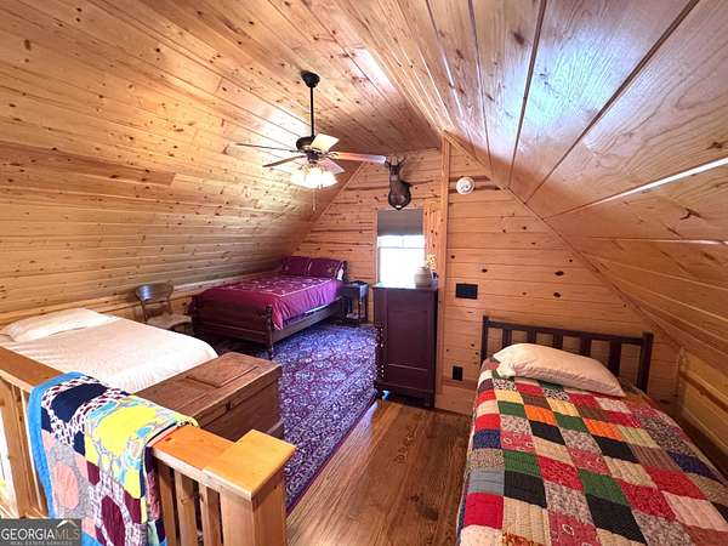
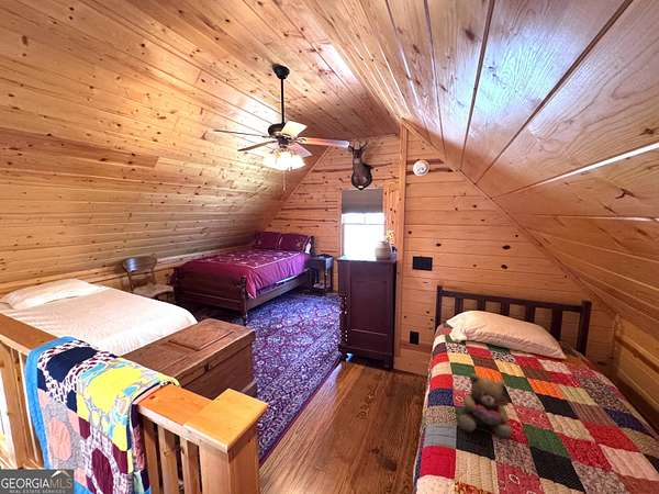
+ teddy bear (481, 401)
